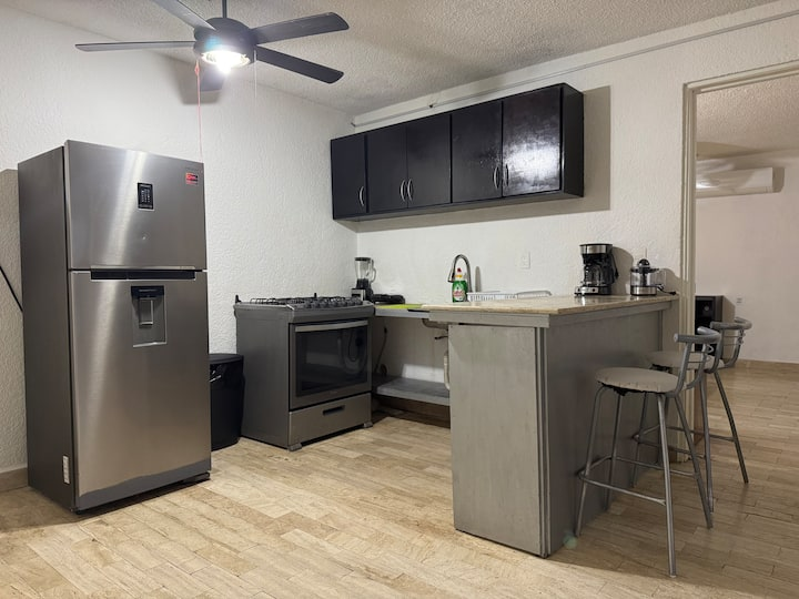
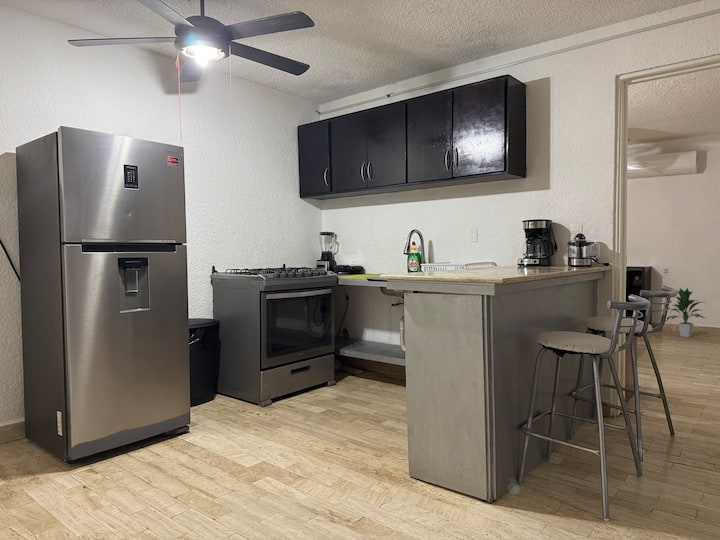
+ indoor plant (685, 311)
